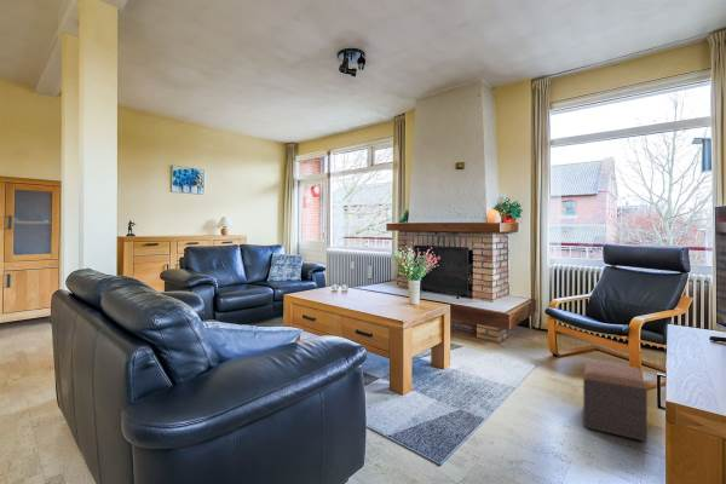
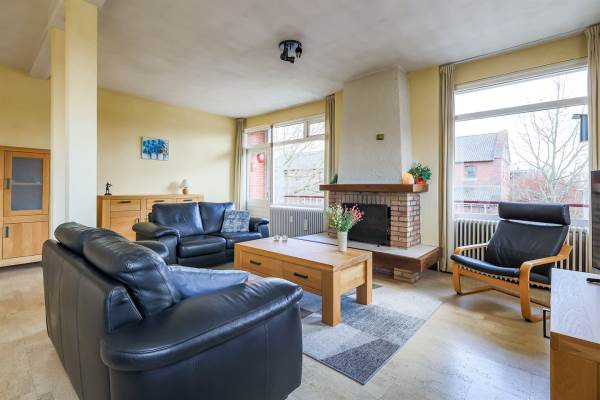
- footstool (612, 396)
